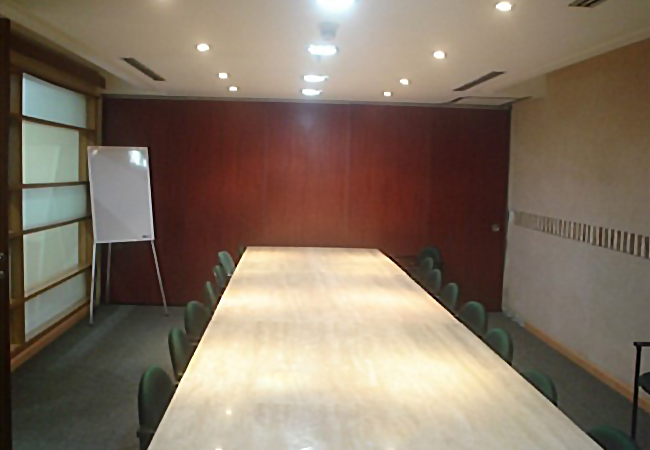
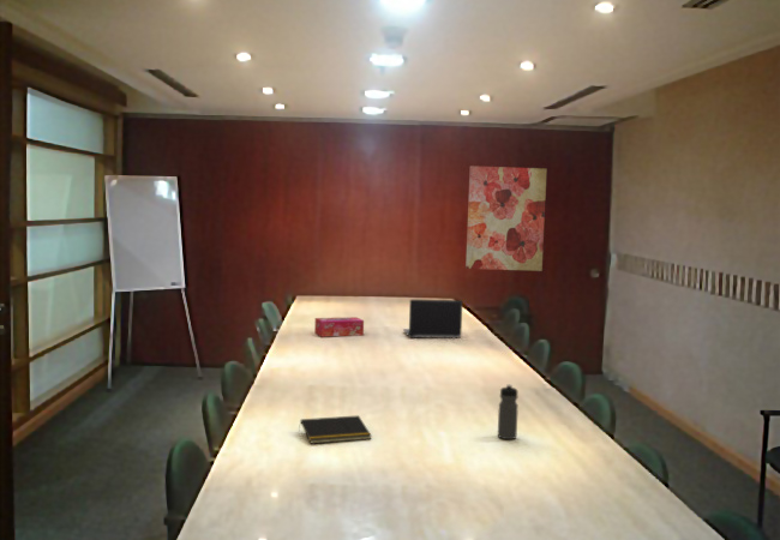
+ water bottle (508, 410)
+ tissue box (338, 326)
+ notepad (335, 428)
+ wall art (505, 218)
+ laptop computer (432, 316)
